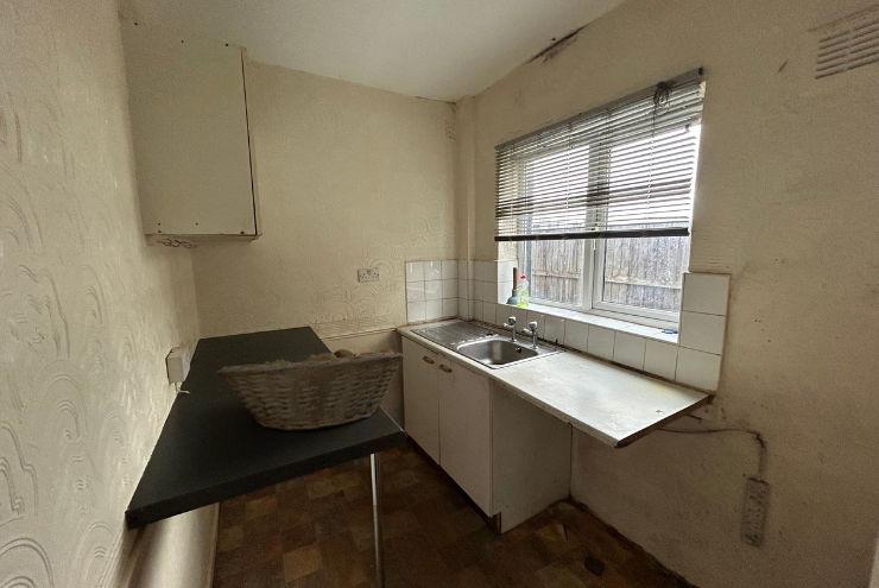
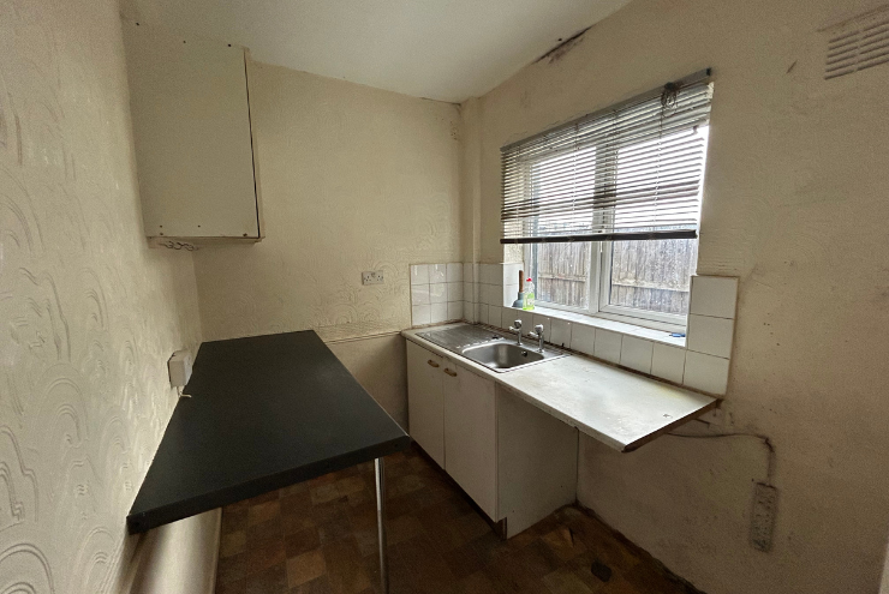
- fruit basket (317, 377)
